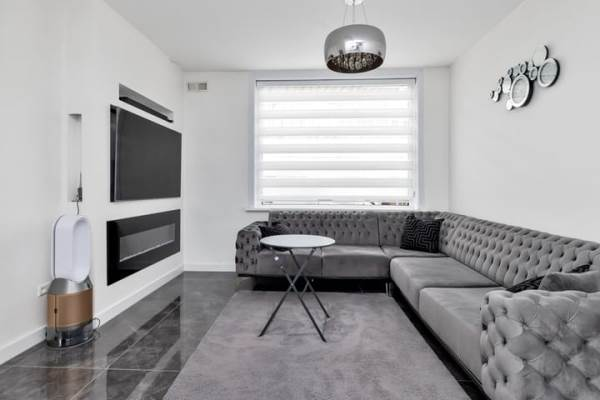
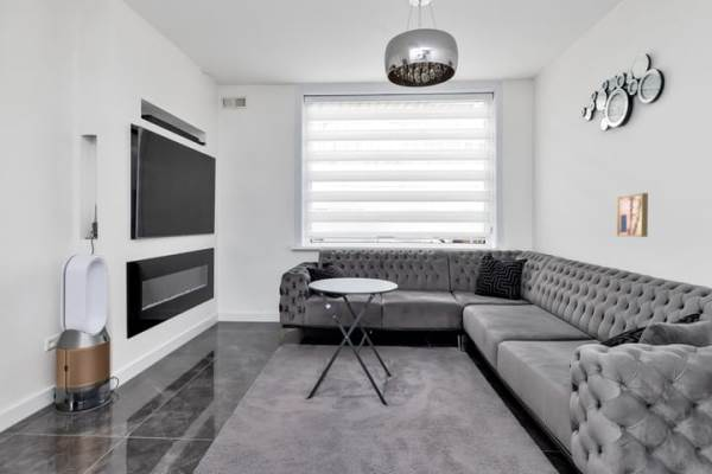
+ wall art (631, 216)
